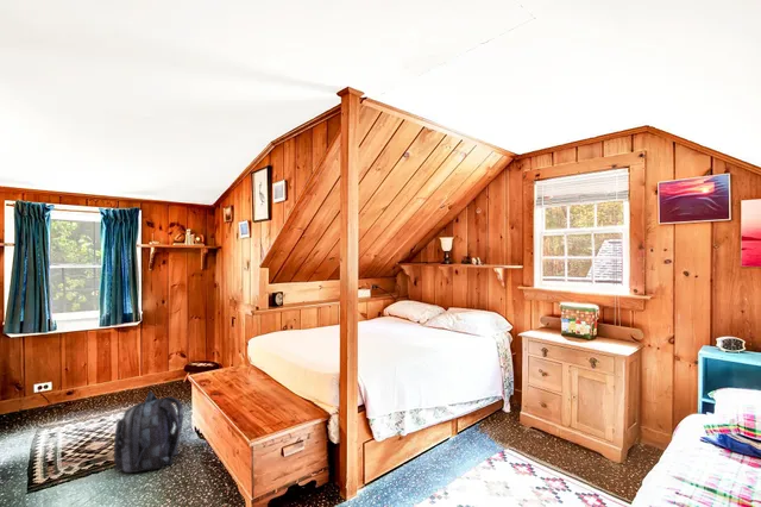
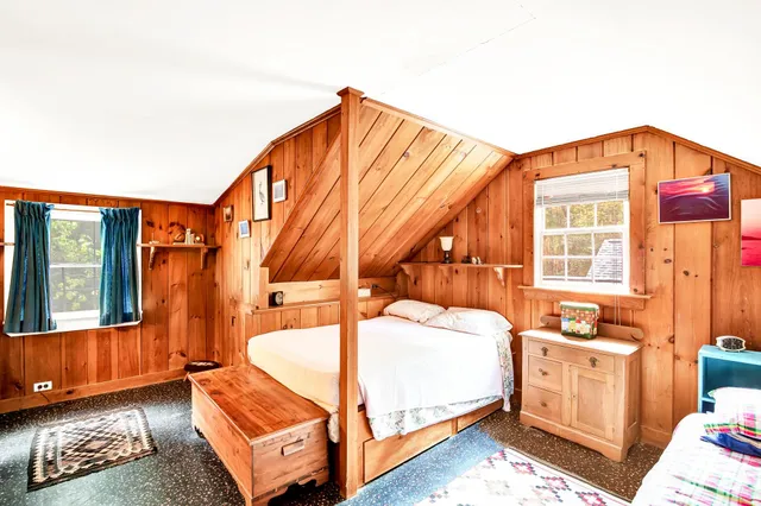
- backpack (150, 426)
